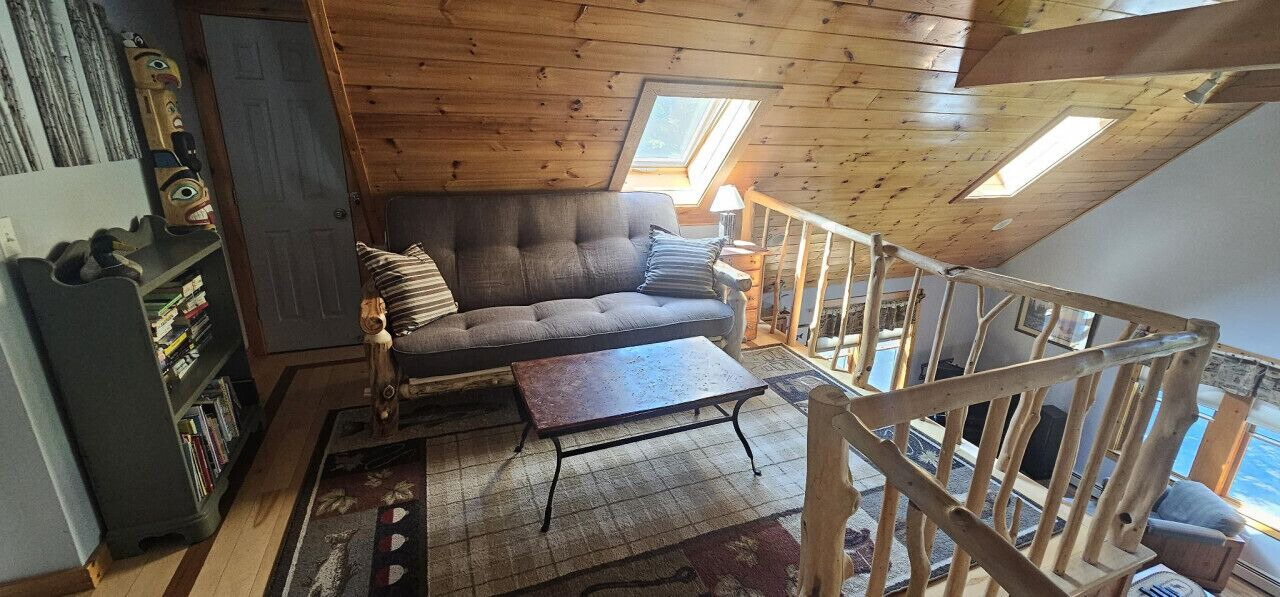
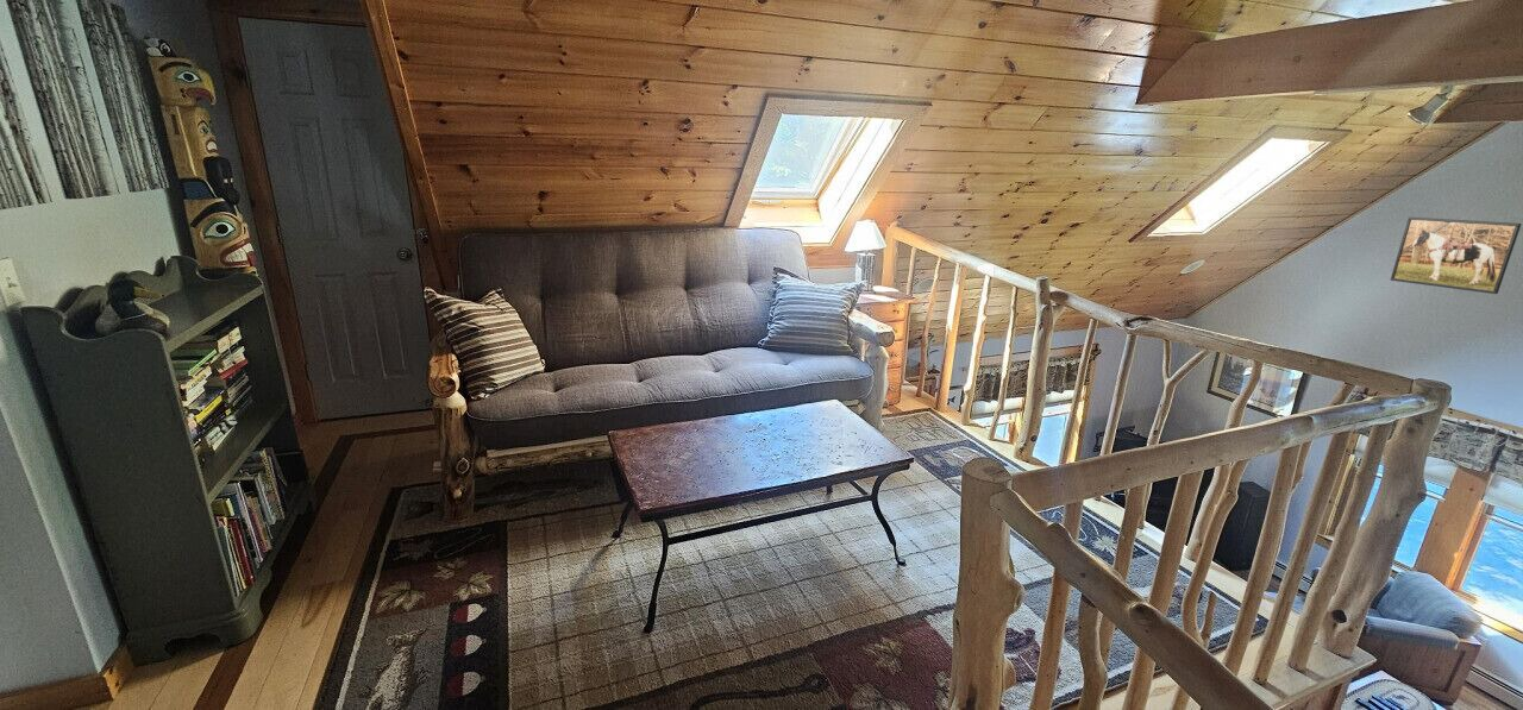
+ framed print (1450, 253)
